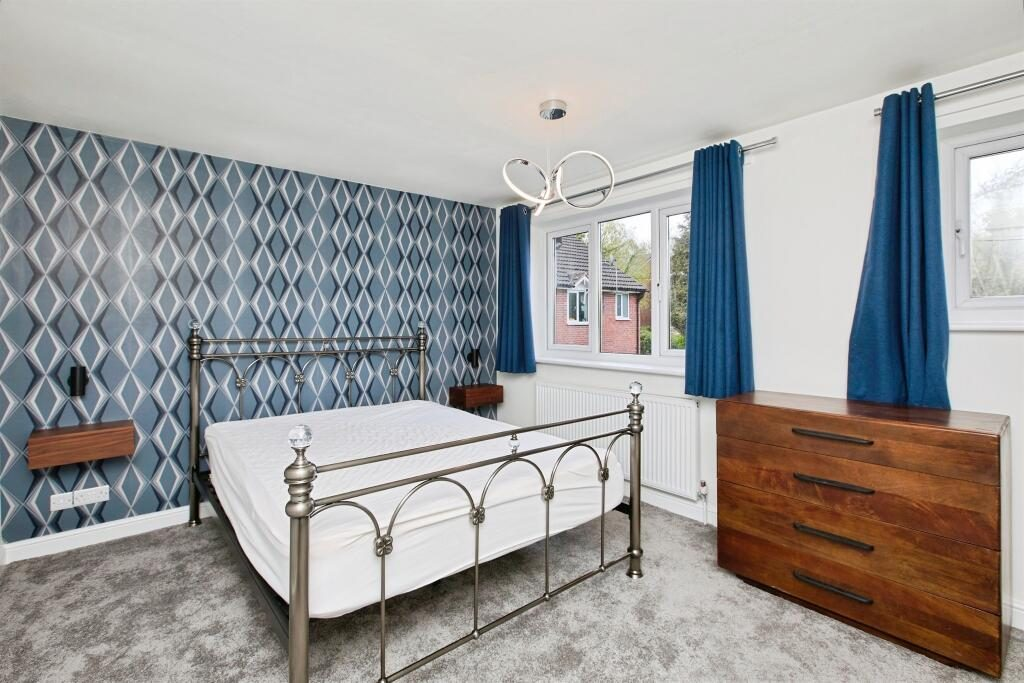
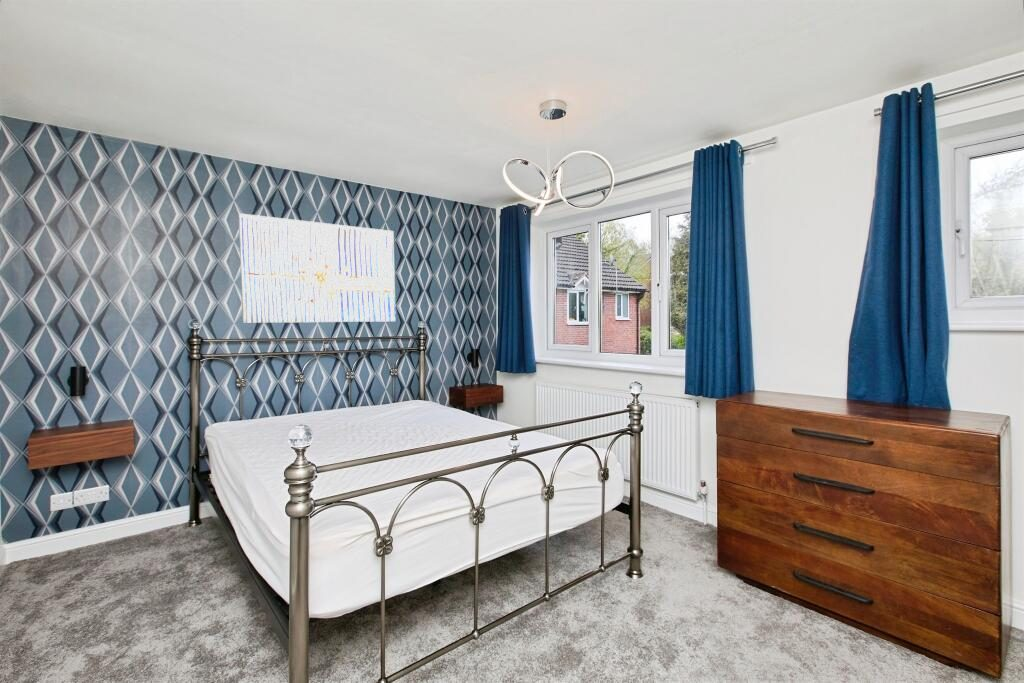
+ wall art (324, 272)
